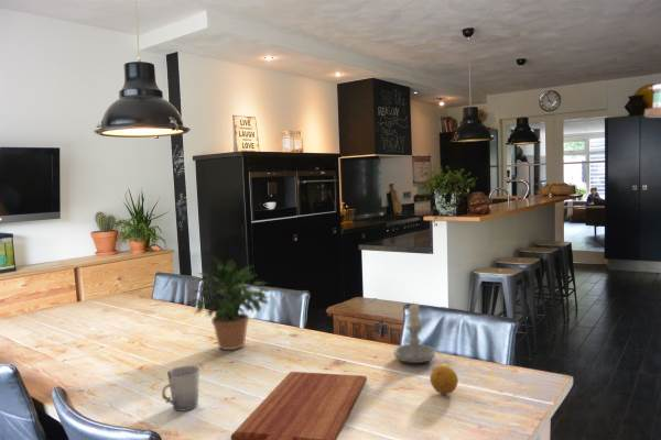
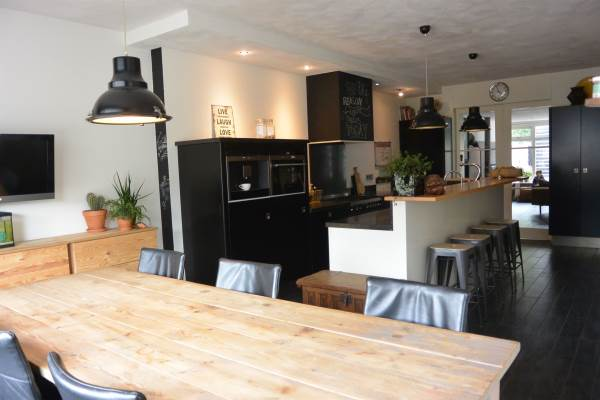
- fruit (444, 378)
- potted plant (232, 302)
- cup (180, 391)
- cutting board (305, 406)
- candle (413, 330)
